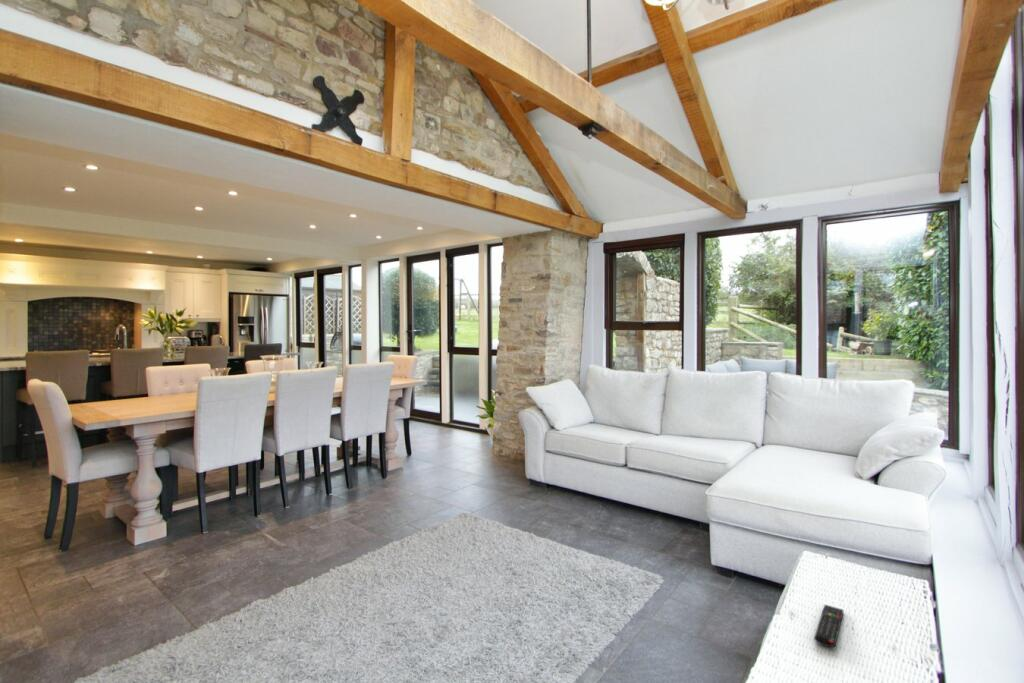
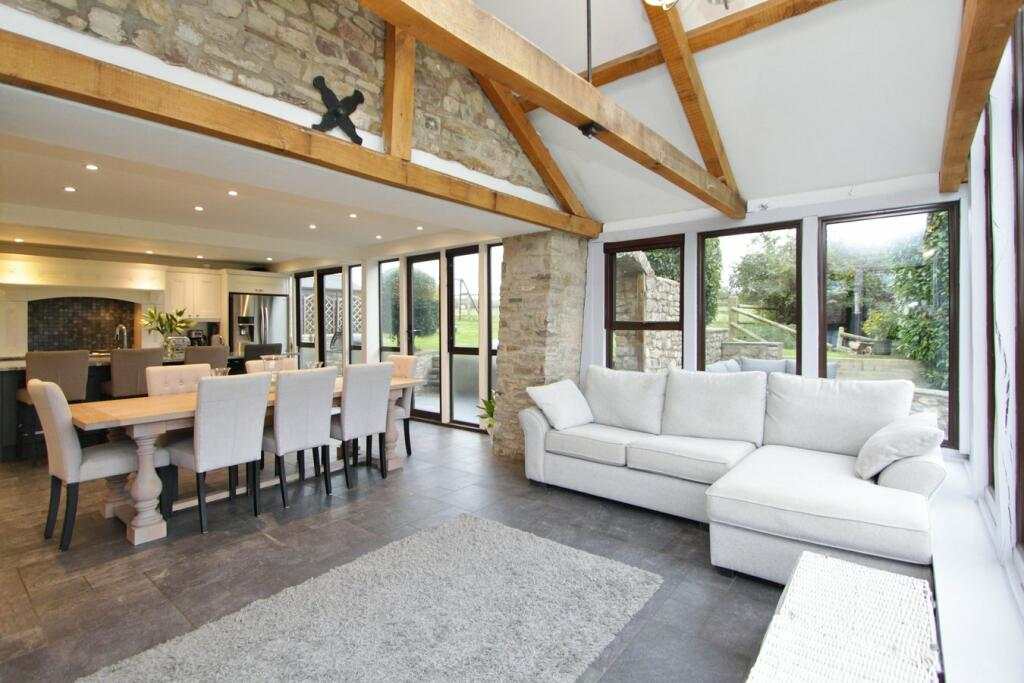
- remote control (829, 625)
